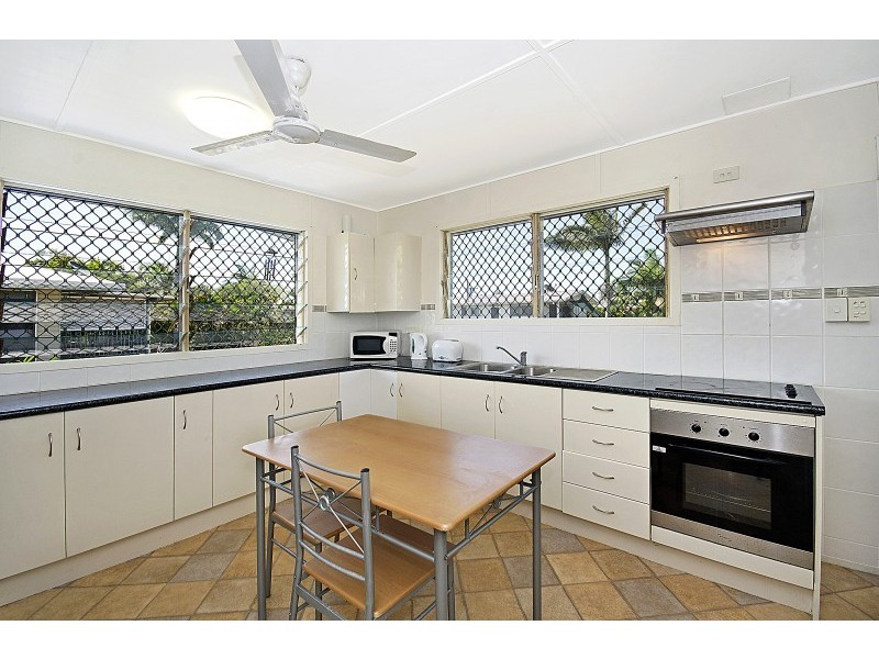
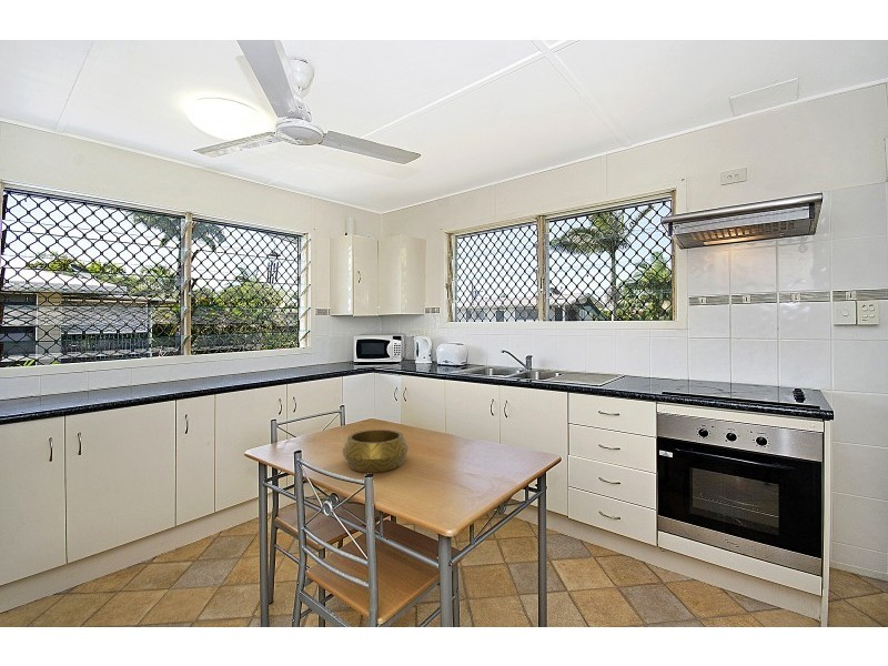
+ decorative bowl (375, 448)
